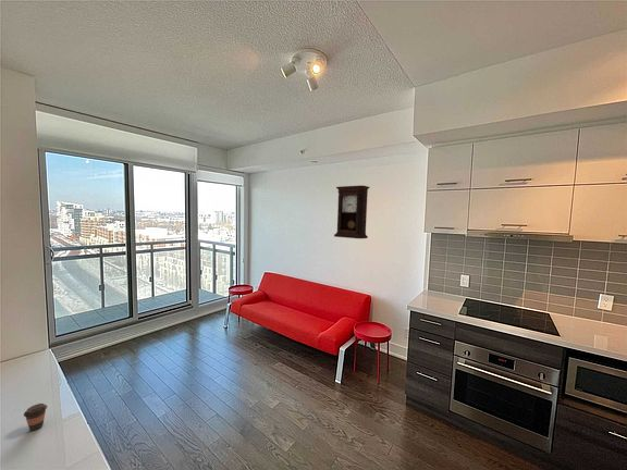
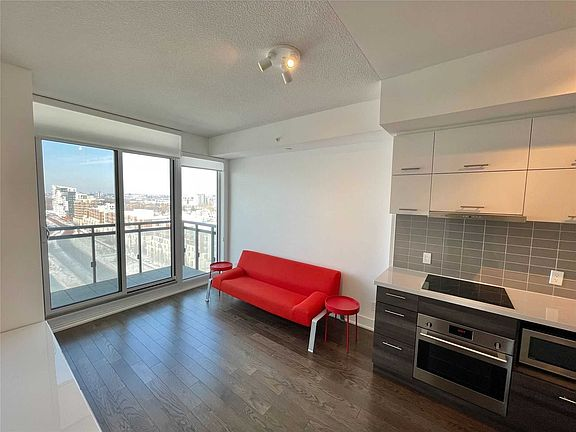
- pendulum clock (351, 212)
- coffee cup (36, 417)
